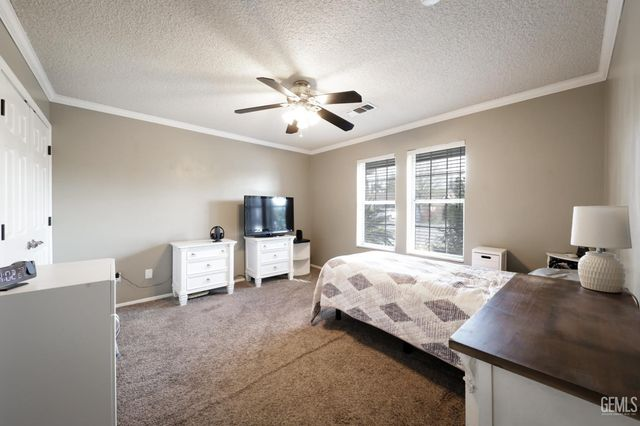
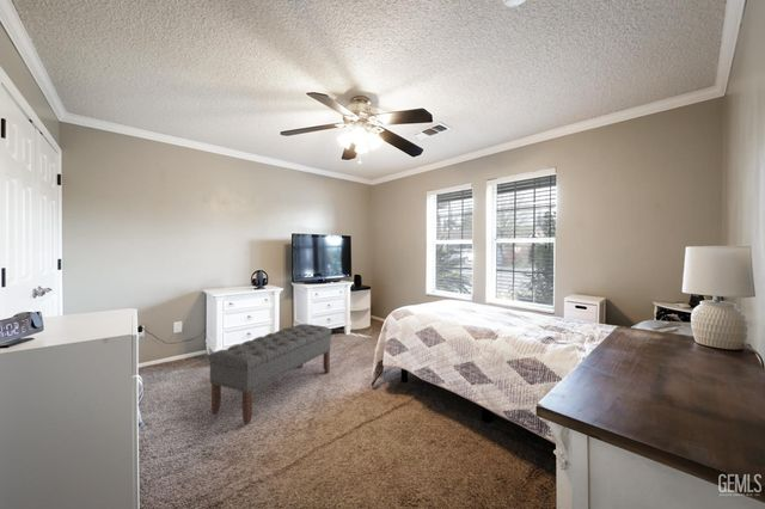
+ bench (279, 363)
